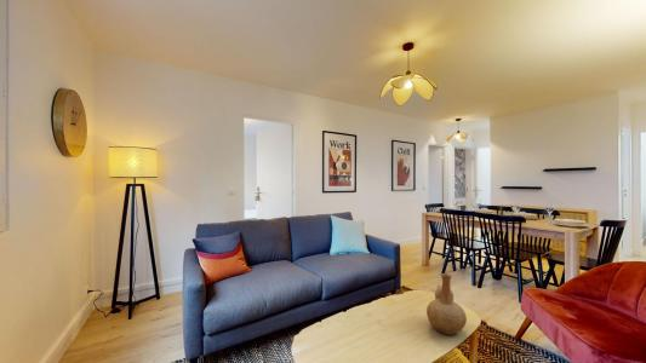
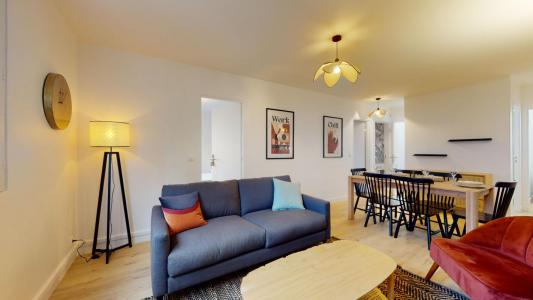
- vase (445, 299)
